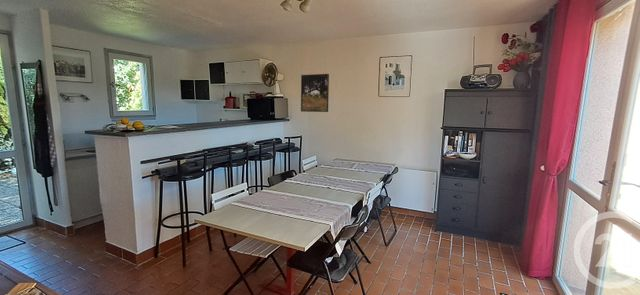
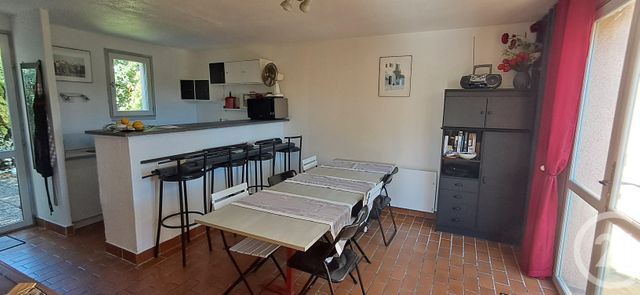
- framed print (314, 93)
